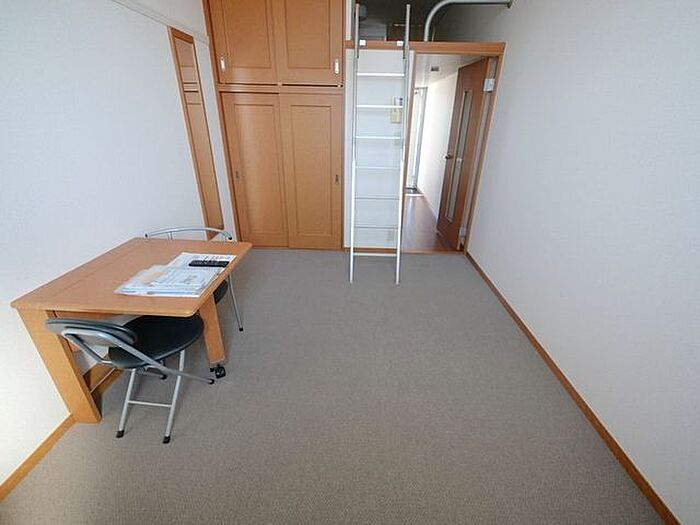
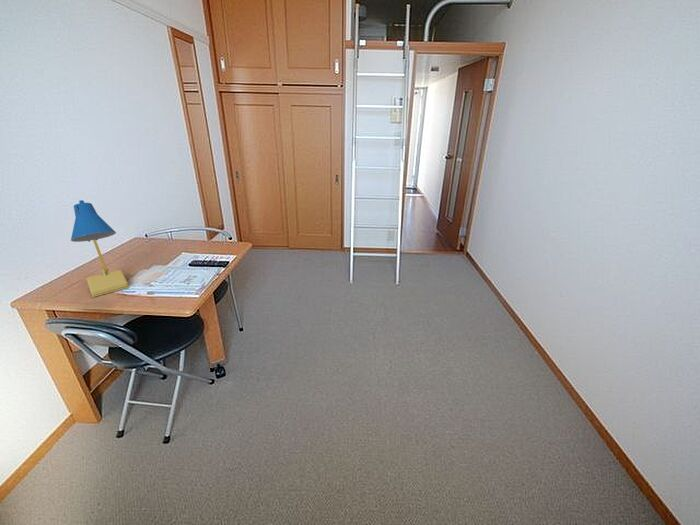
+ desk lamp (95, 243)
